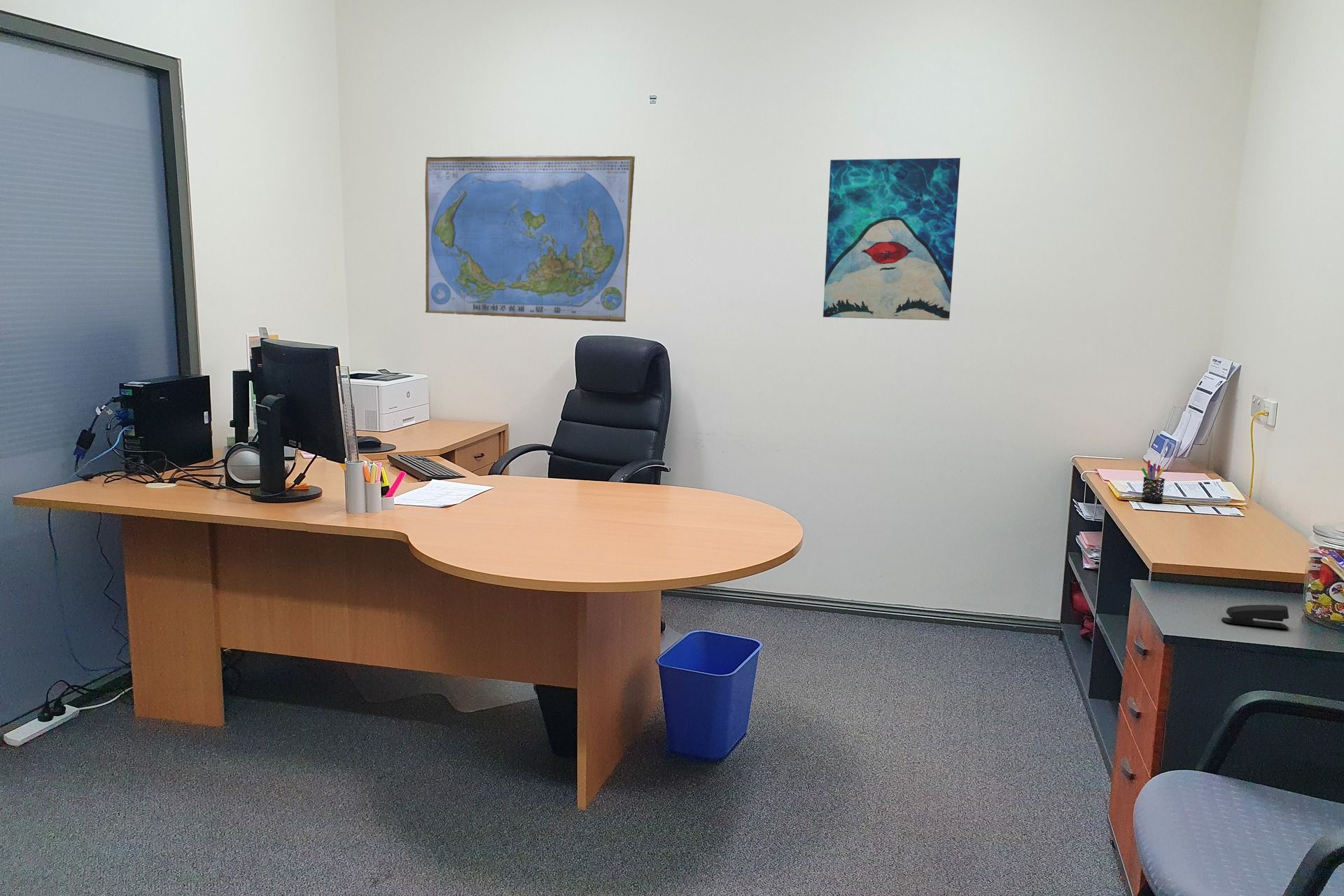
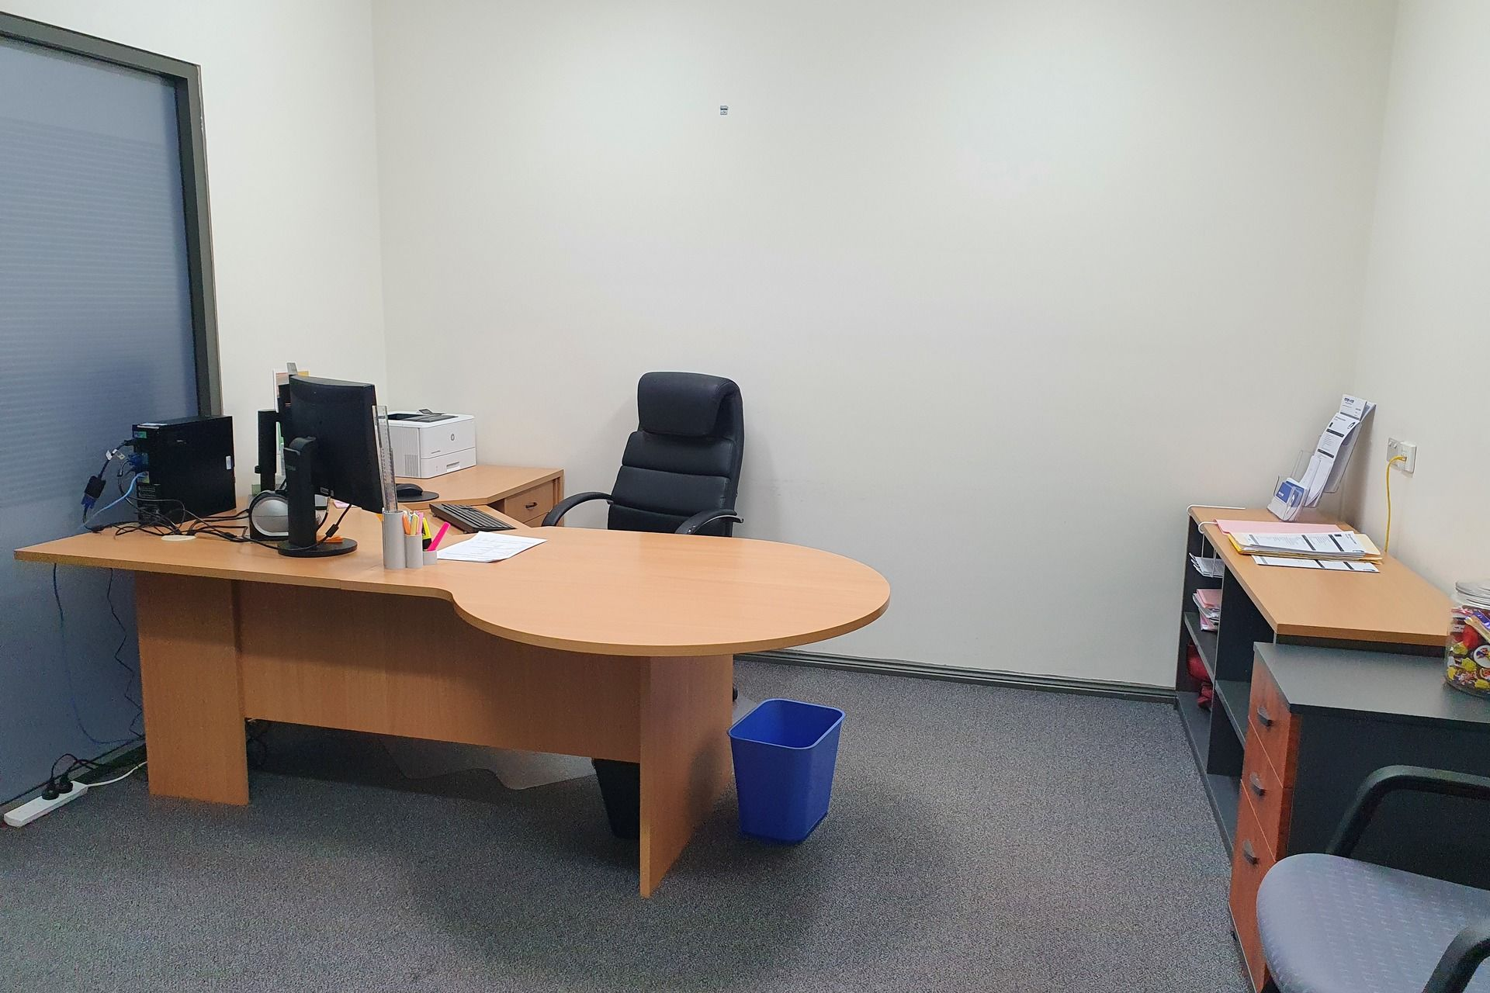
- stapler (1256, 613)
- pen holder (1151, 481)
- world map (525, 238)
- wall art (890, 240)
